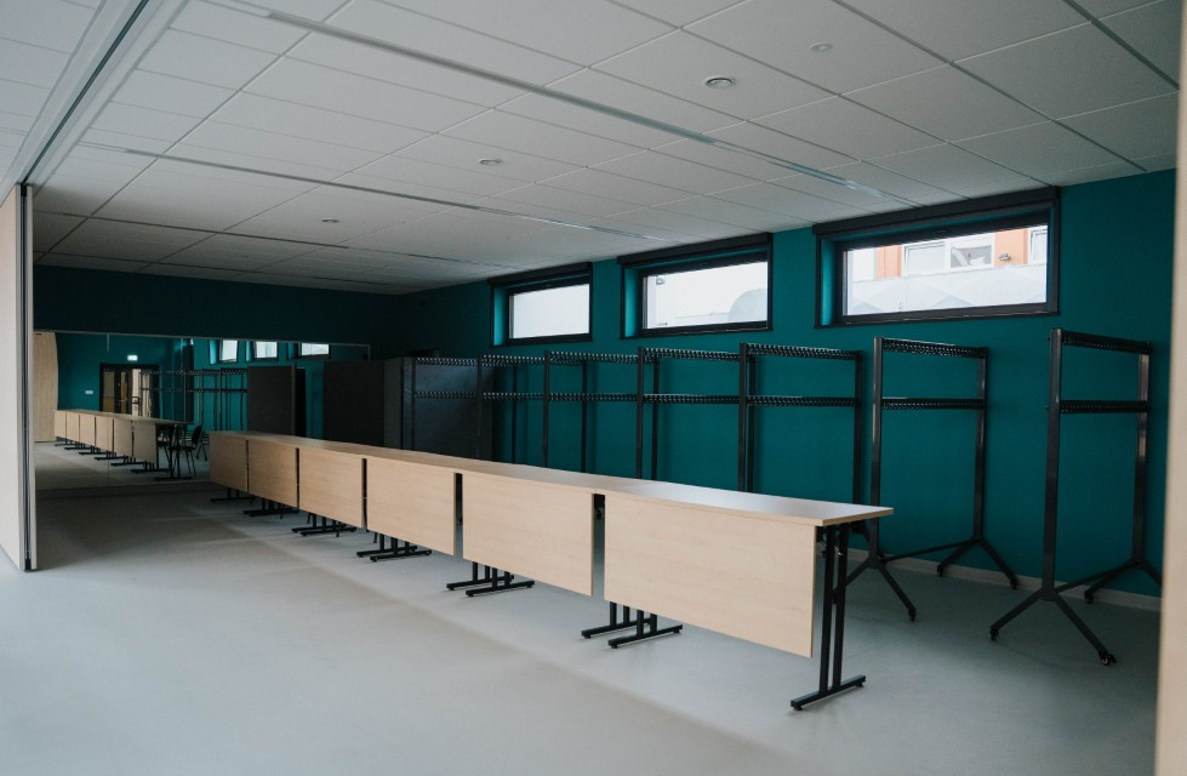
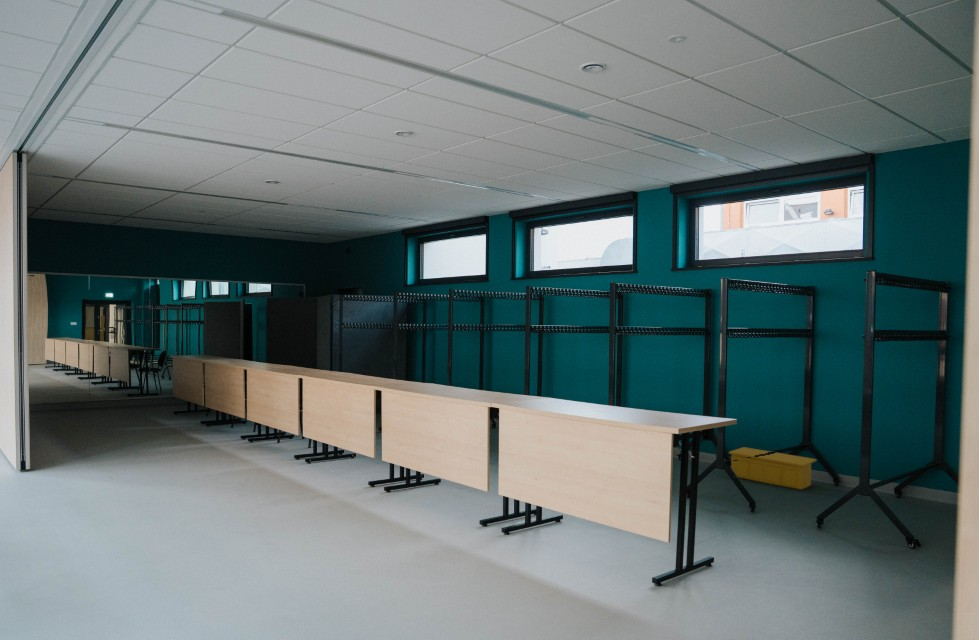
+ storage bin (771, 467)
